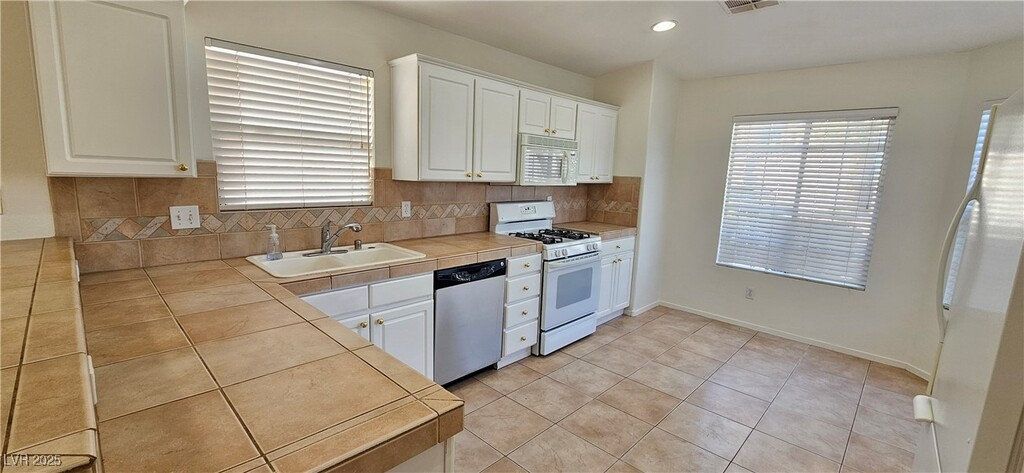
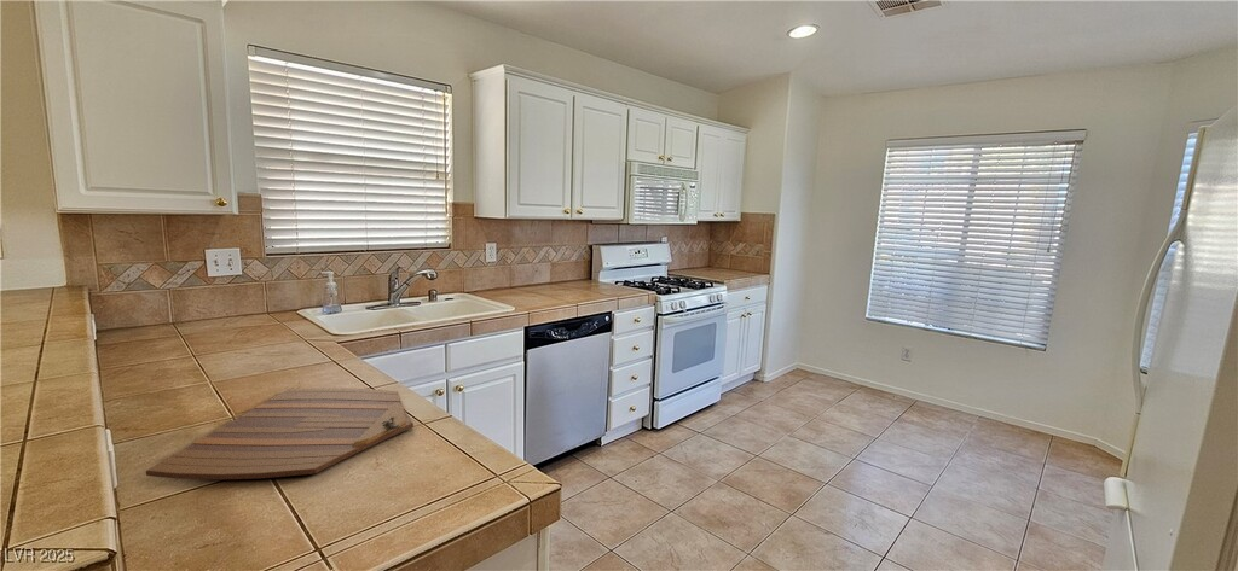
+ cutting board (323, 421)
